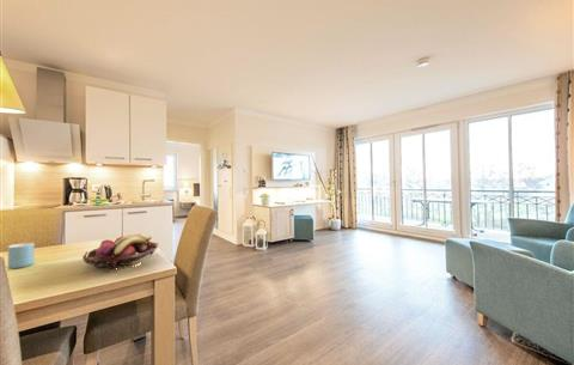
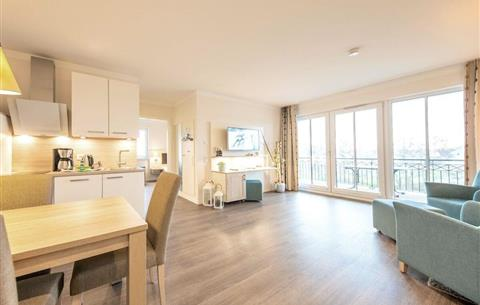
- fruit basket (123, 249)
- mug (19, 254)
